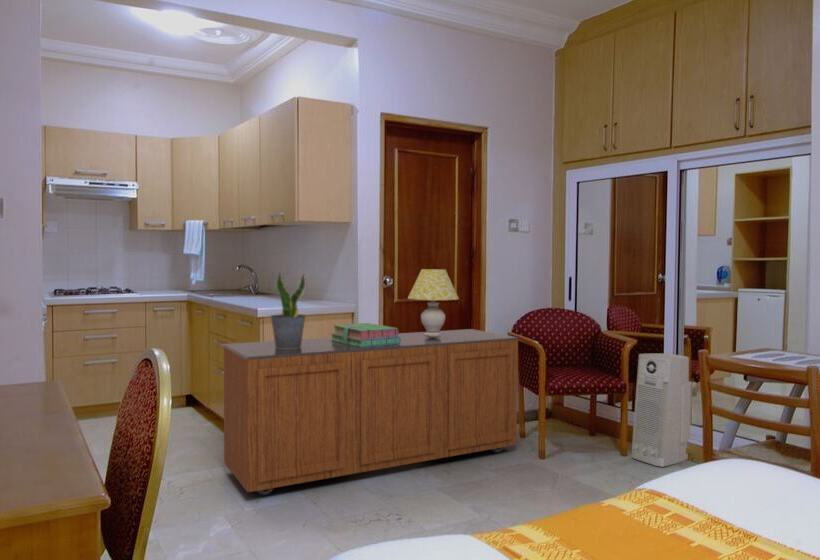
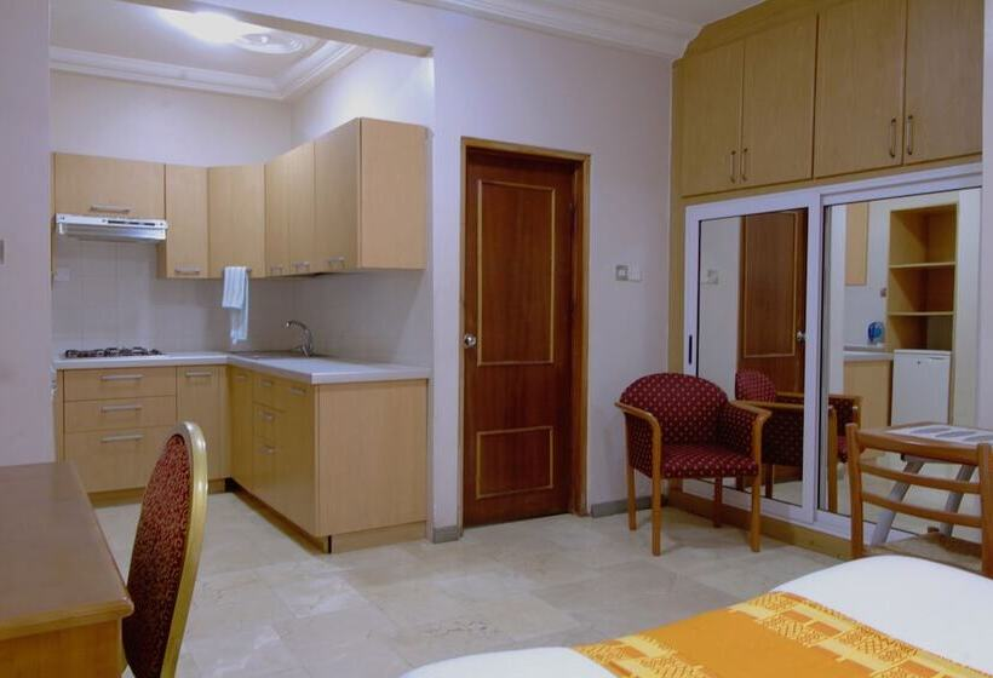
- sideboard (378, 401)
- table lamp (433, 303)
- potted plant (288, 308)
- air purifier (663, 406)
- stack of books (365, 333)
